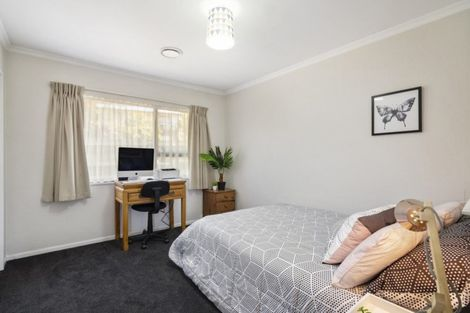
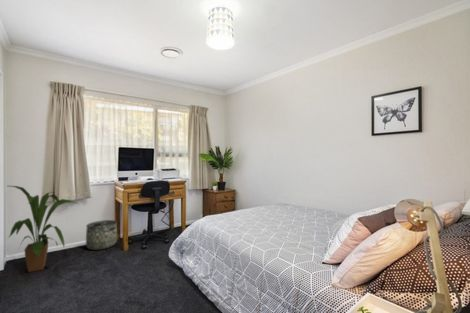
+ basket (101, 234)
+ house plant (46, 225)
